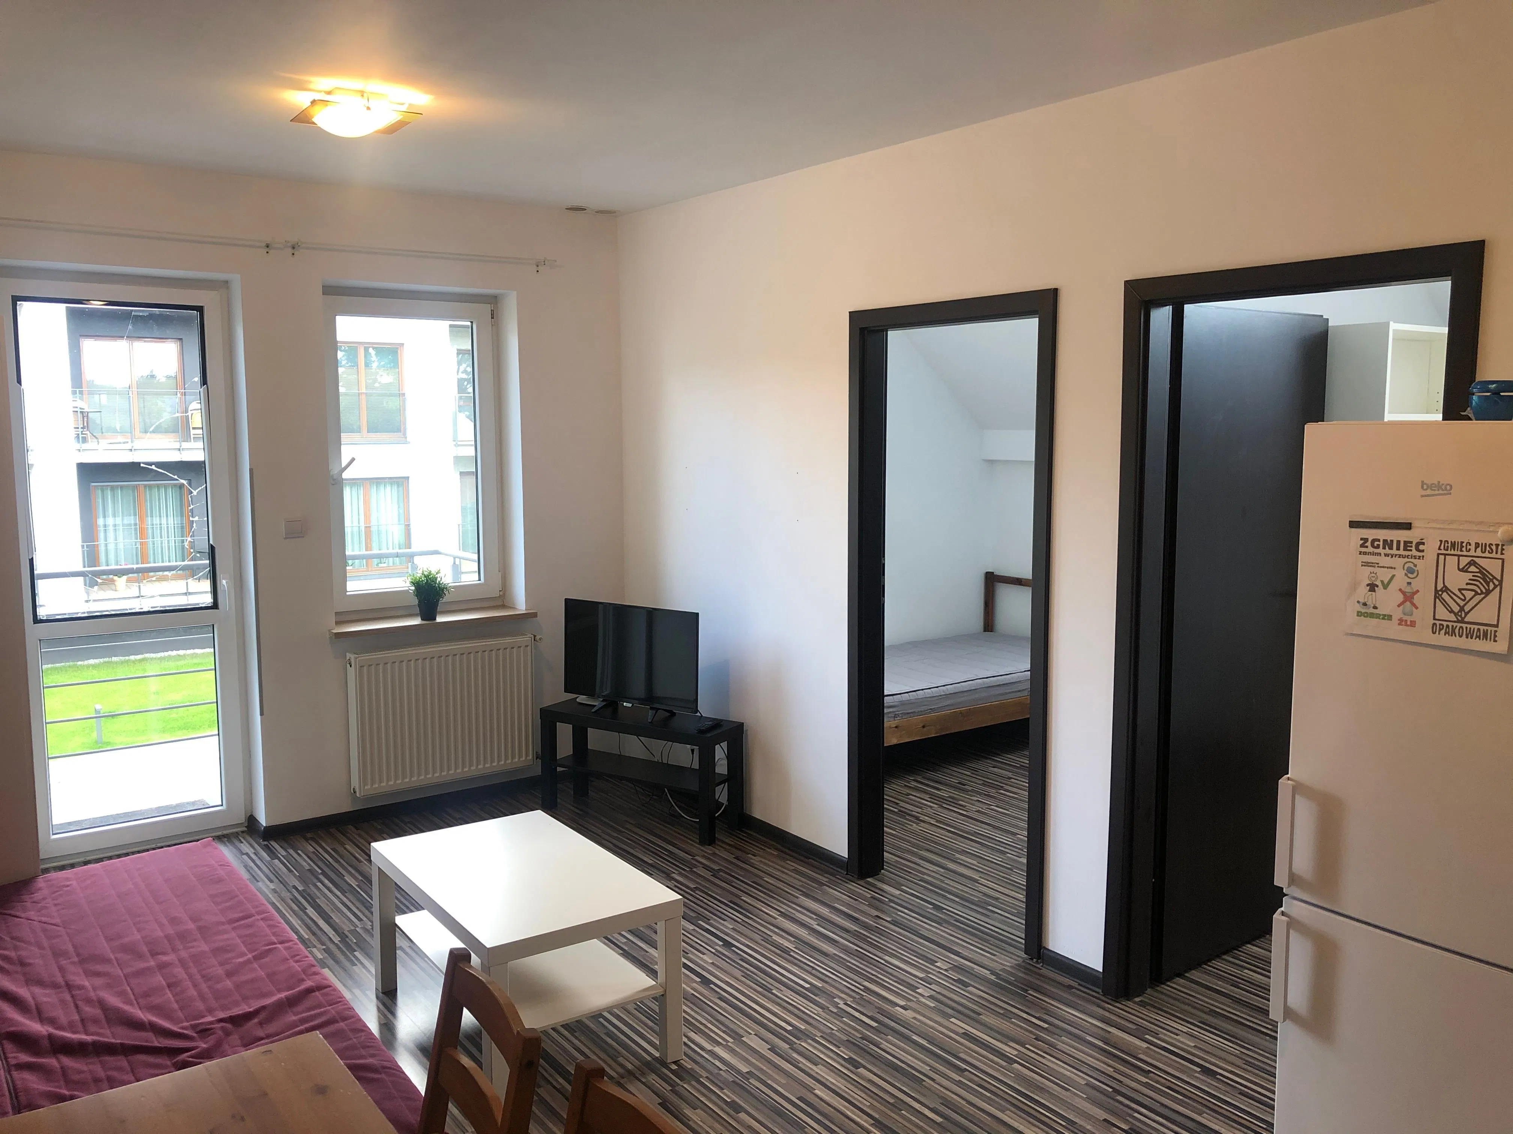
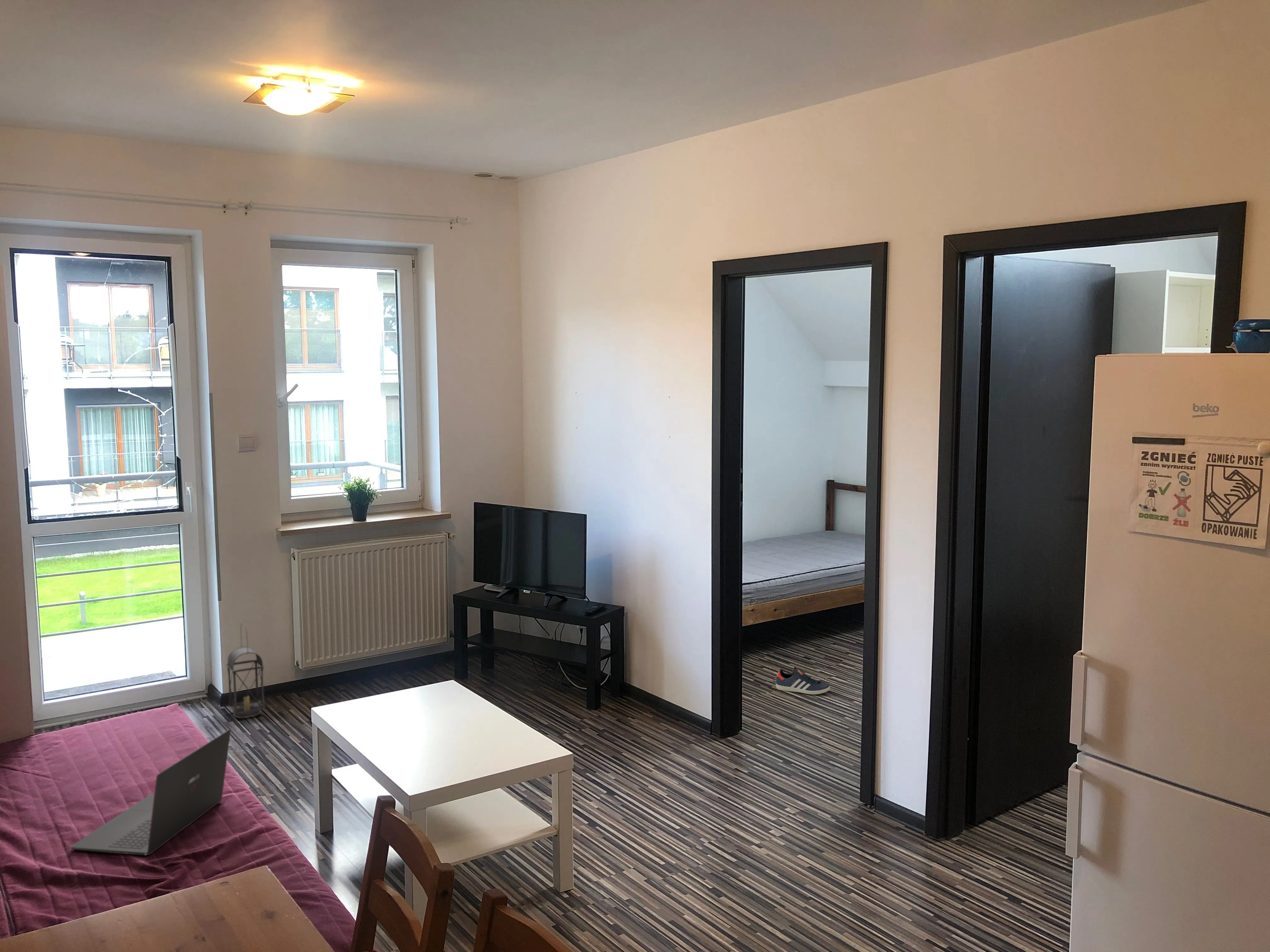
+ laptop (155, 786)
+ sneaker (803, 680)
+ lantern (245, 669)
